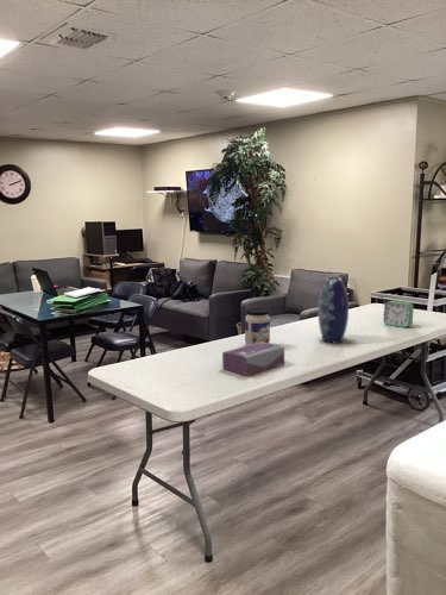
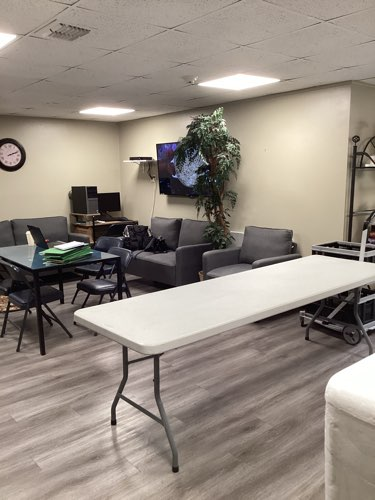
- tissue box (253, 357)
- alarm clock (398, 313)
- jar (257, 328)
- vase (333, 309)
